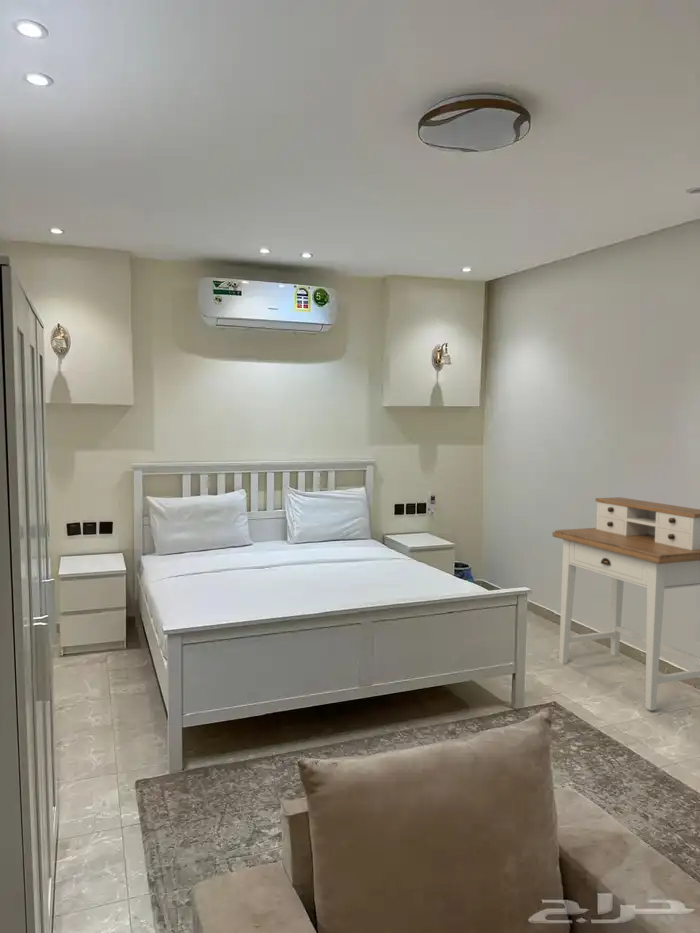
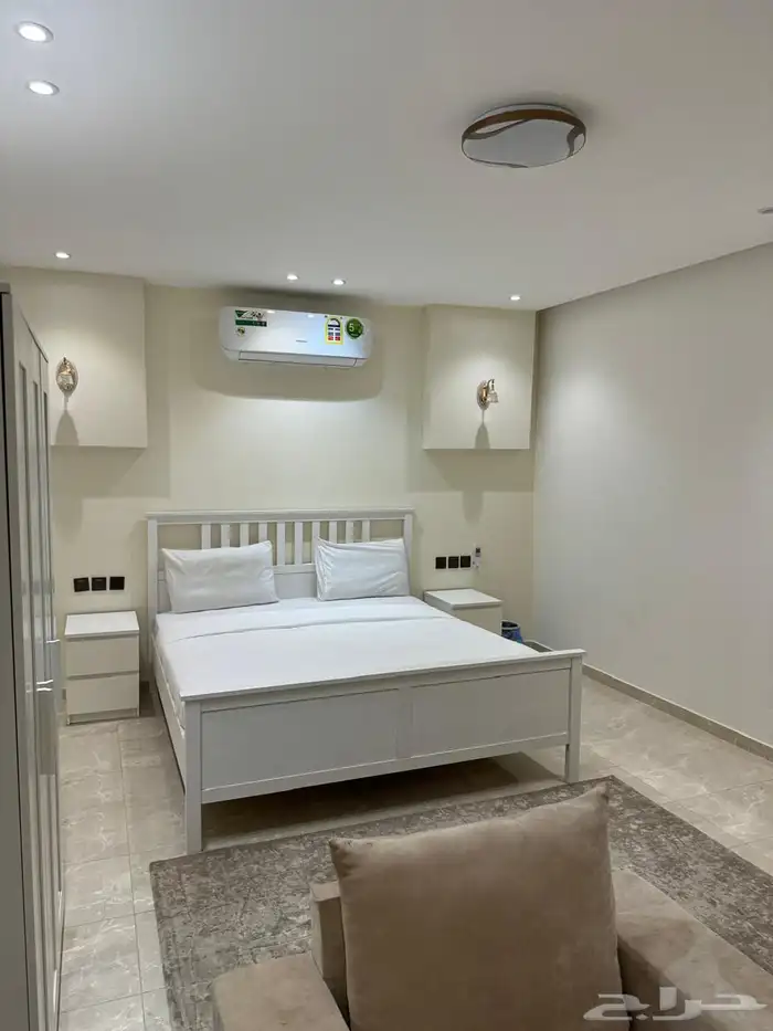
- desk (622, 593)
